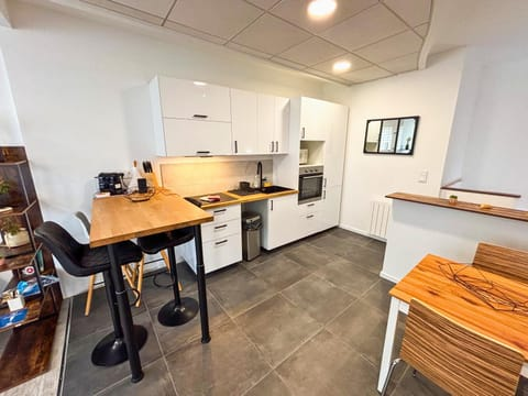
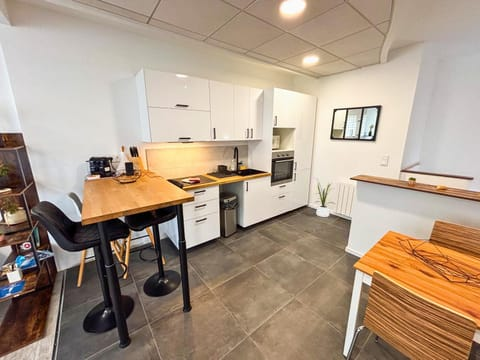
+ house plant (323, 197)
